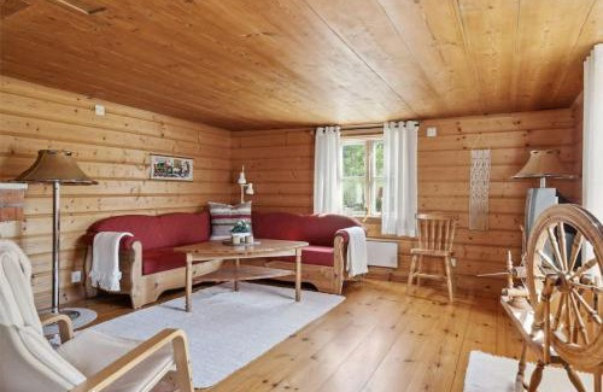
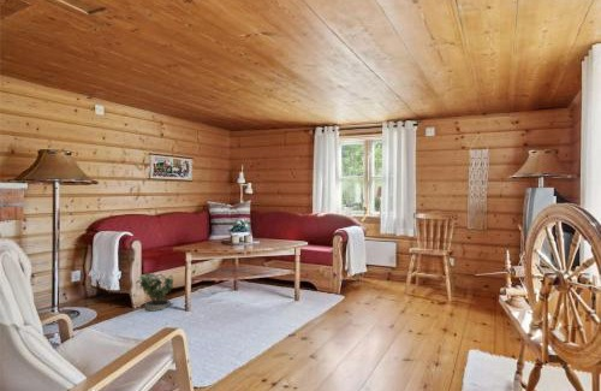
+ potted plant (155, 288)
